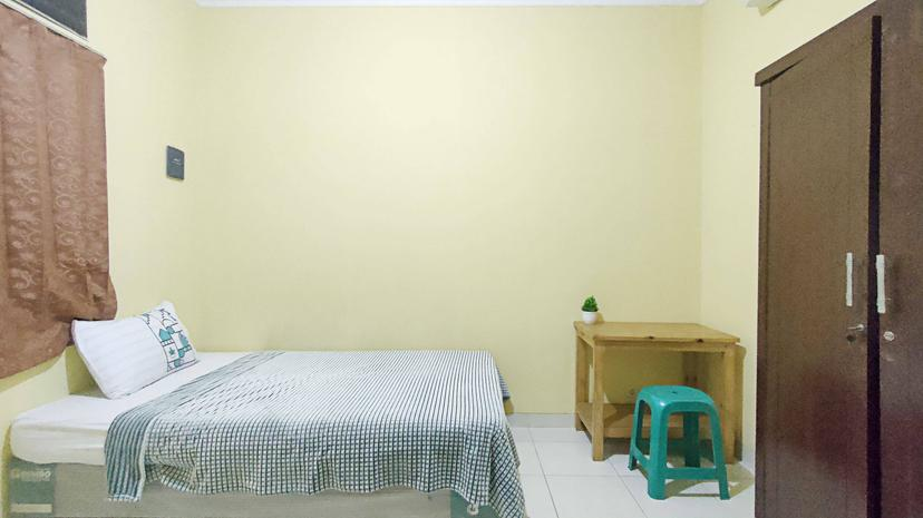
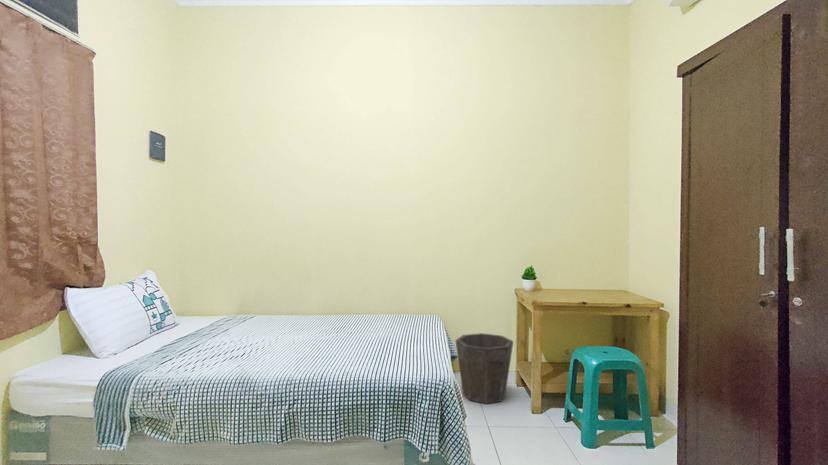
+ waste bin (484, 367)
